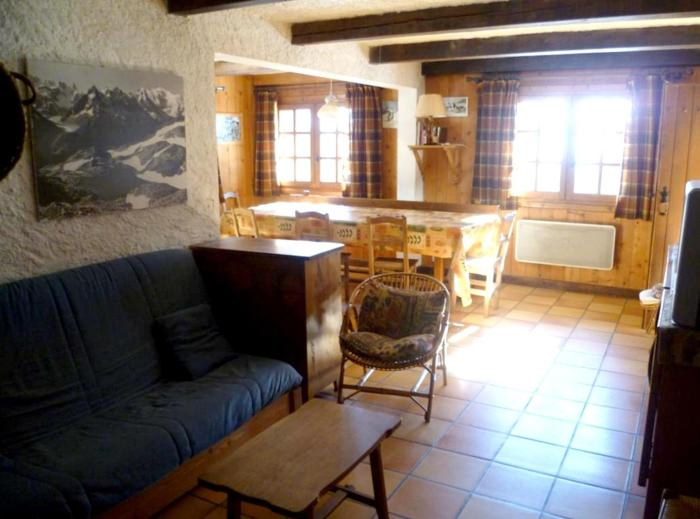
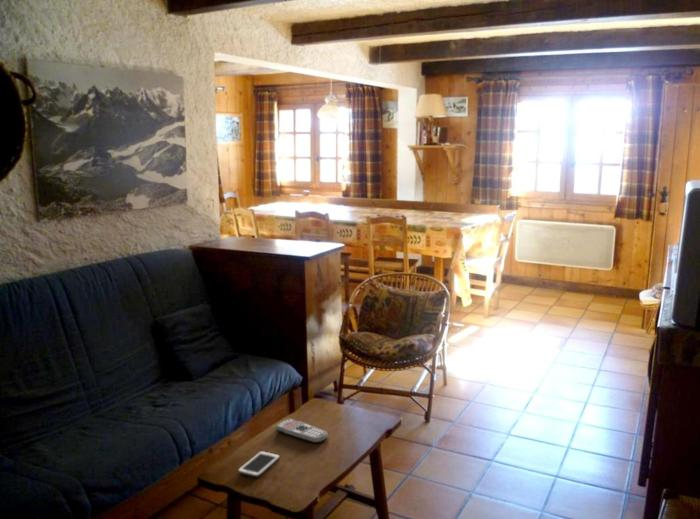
+ cell phone (259, 463)
+ remote control (302, 431)
